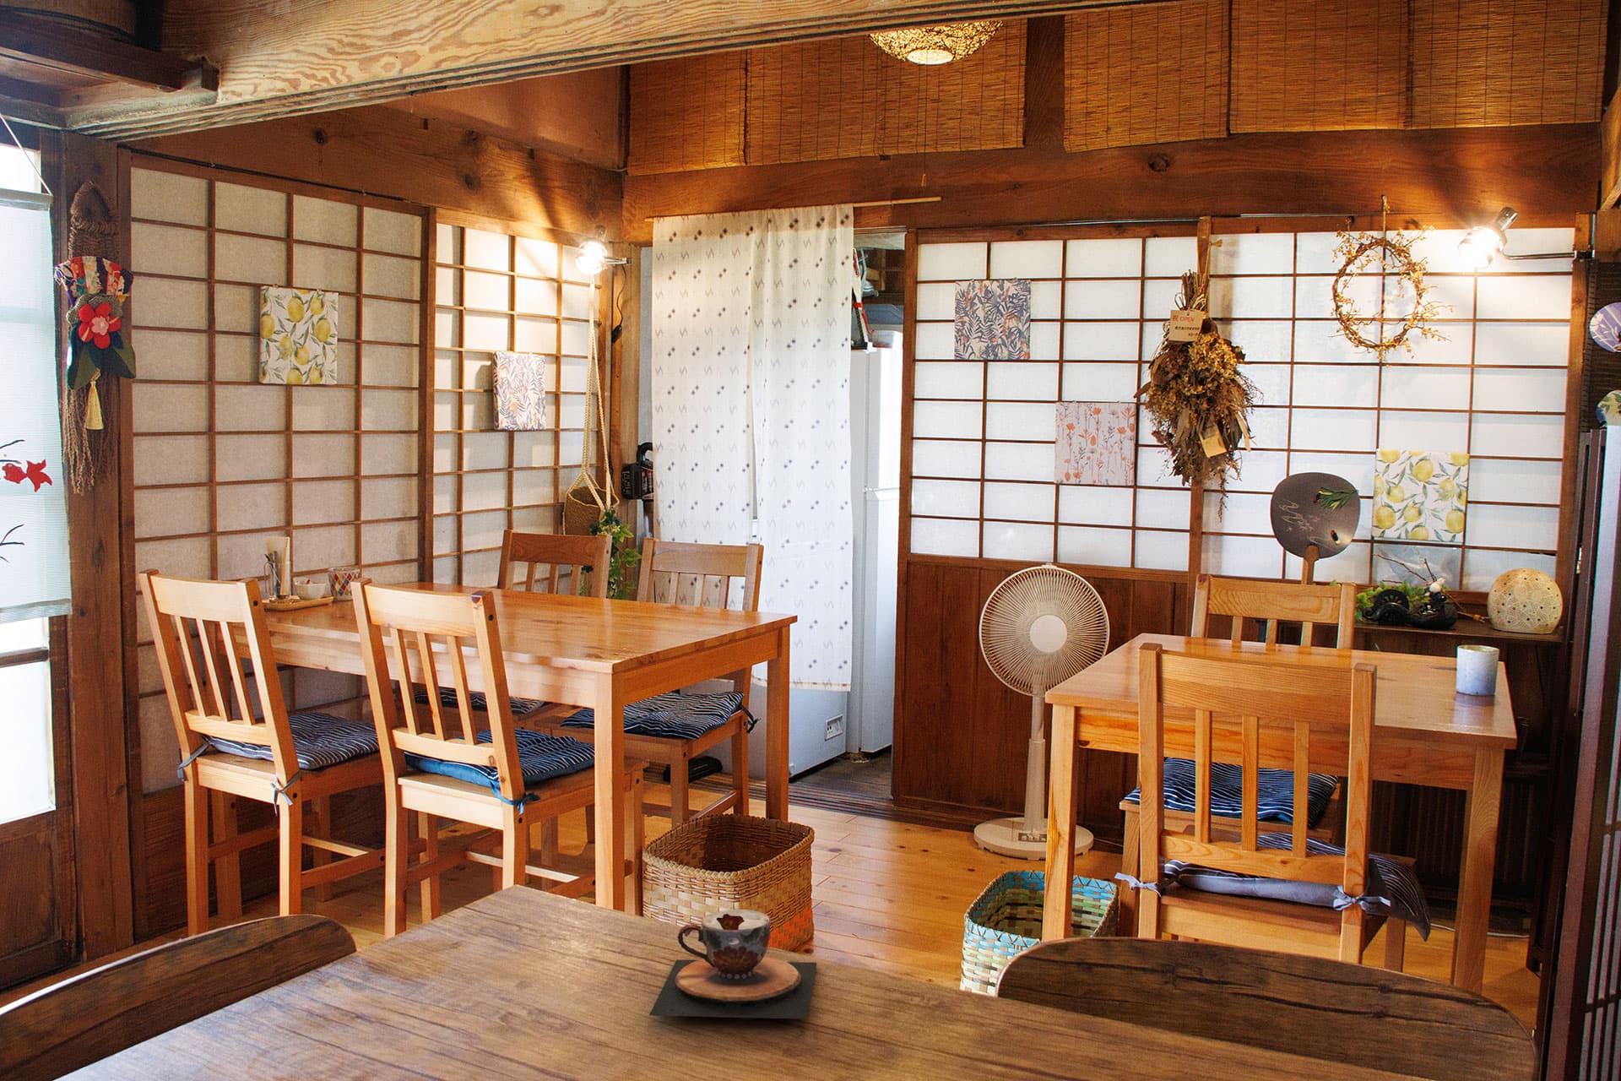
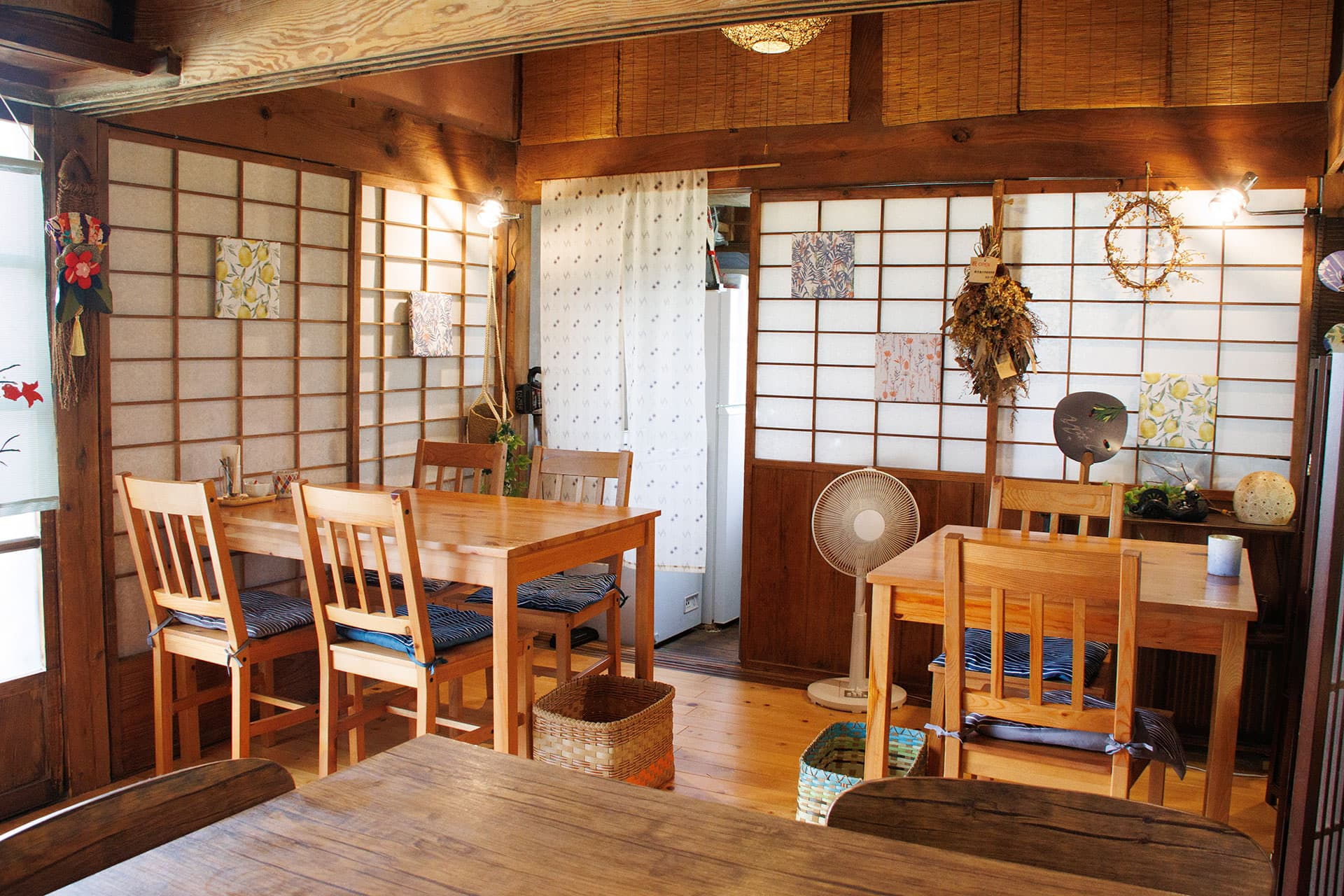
- teacup (738, 958)
